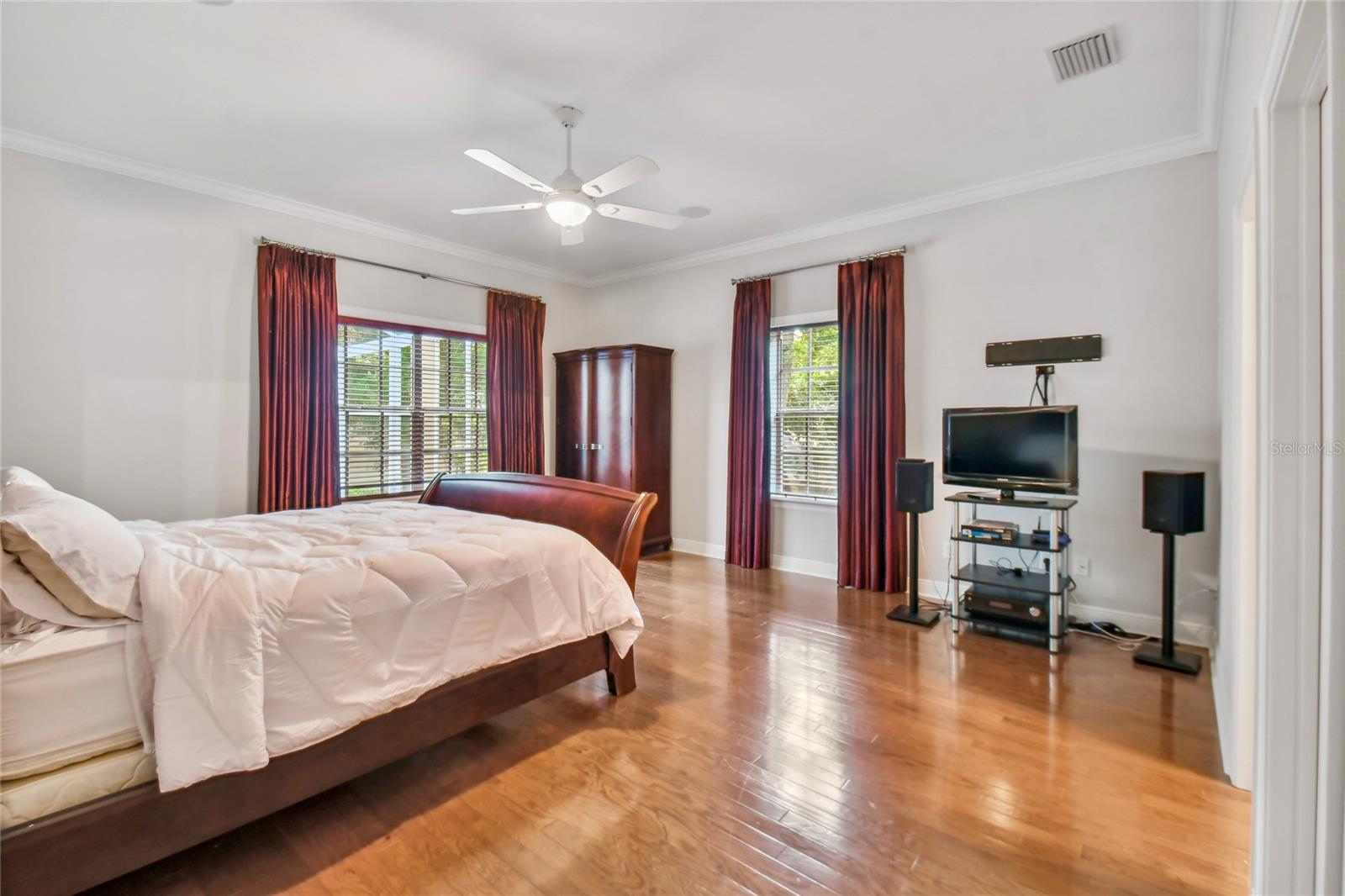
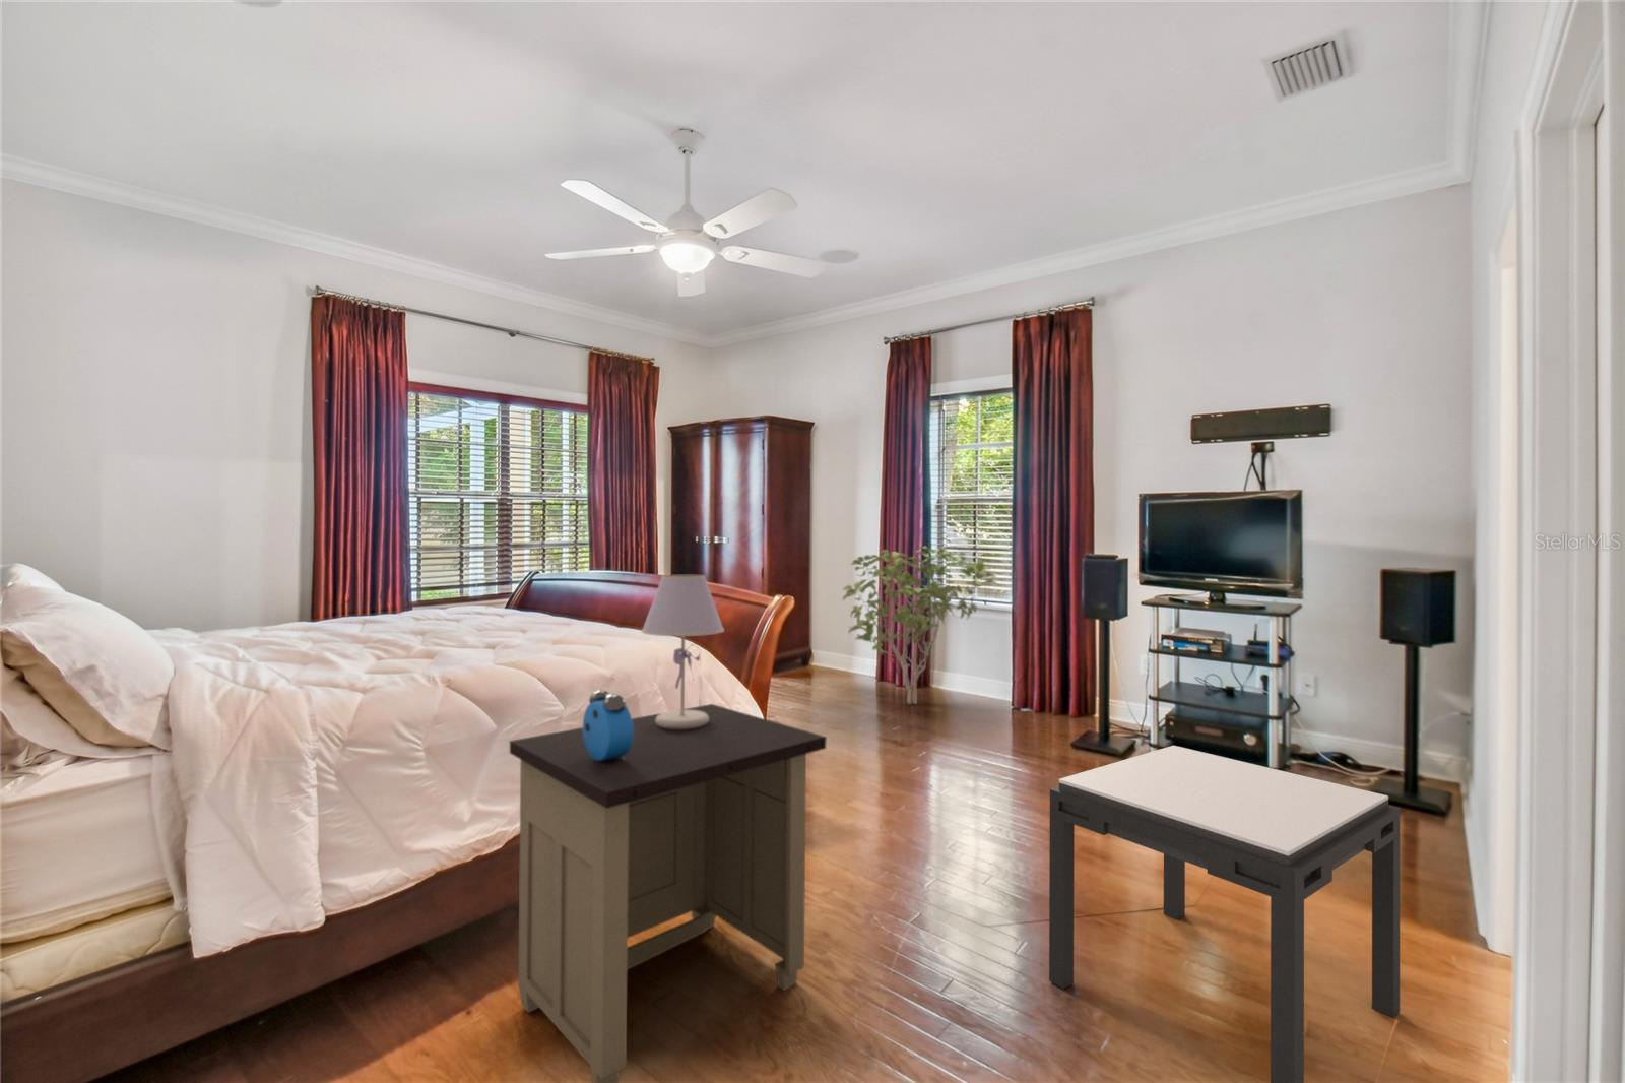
+ side table (1224, 879)
+ alarm clock (607, 724)
+ table lamp (683, 648)
+ nightstand (668, 869)
+ shrub (915, 625)
